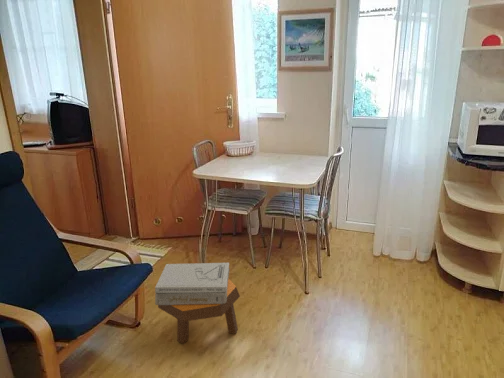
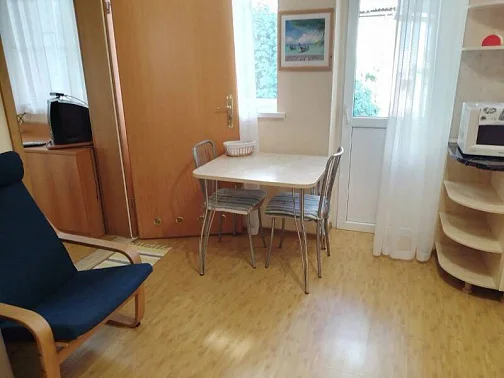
- footstool (198, 308)
- books (194, 282)
